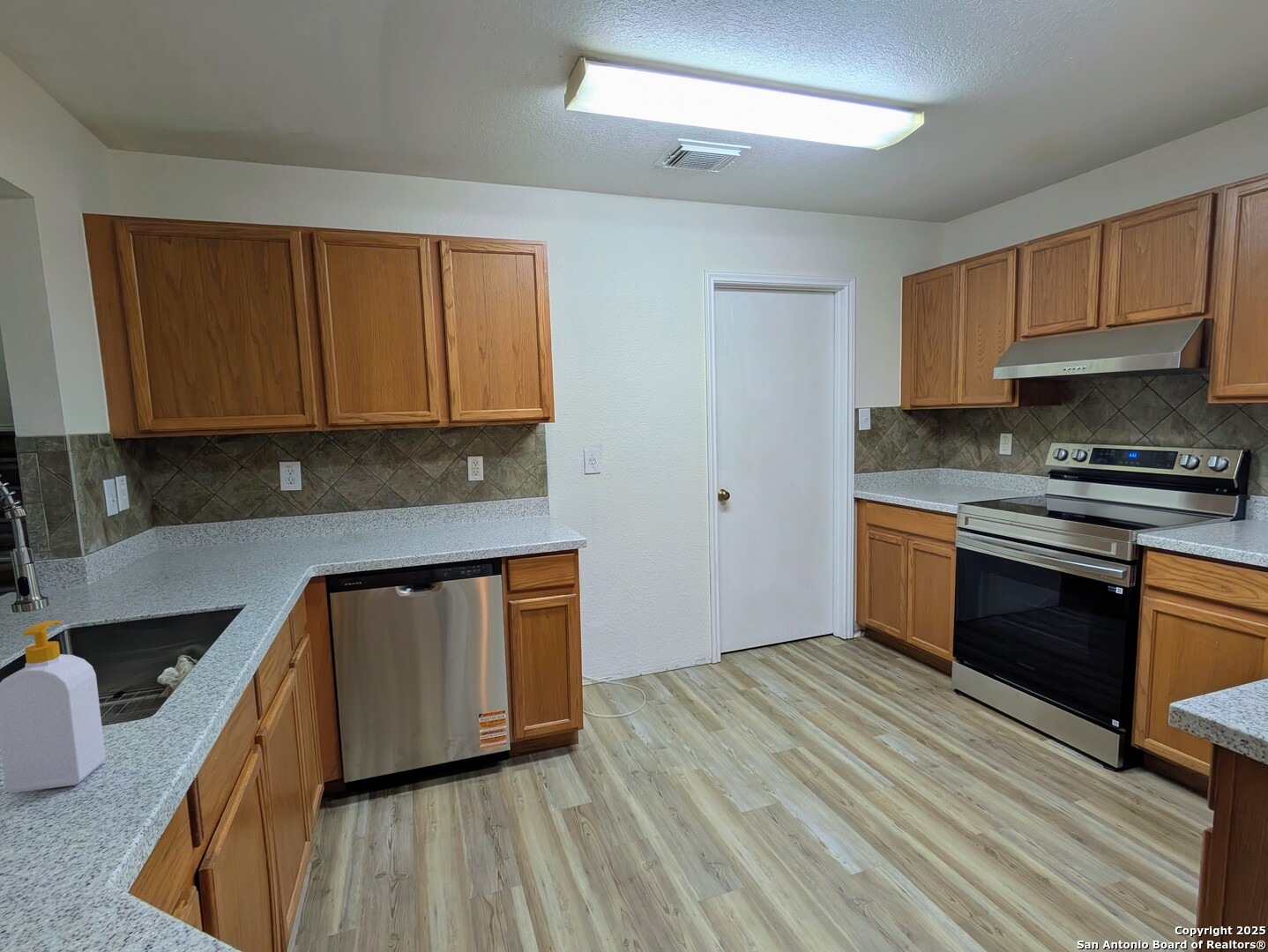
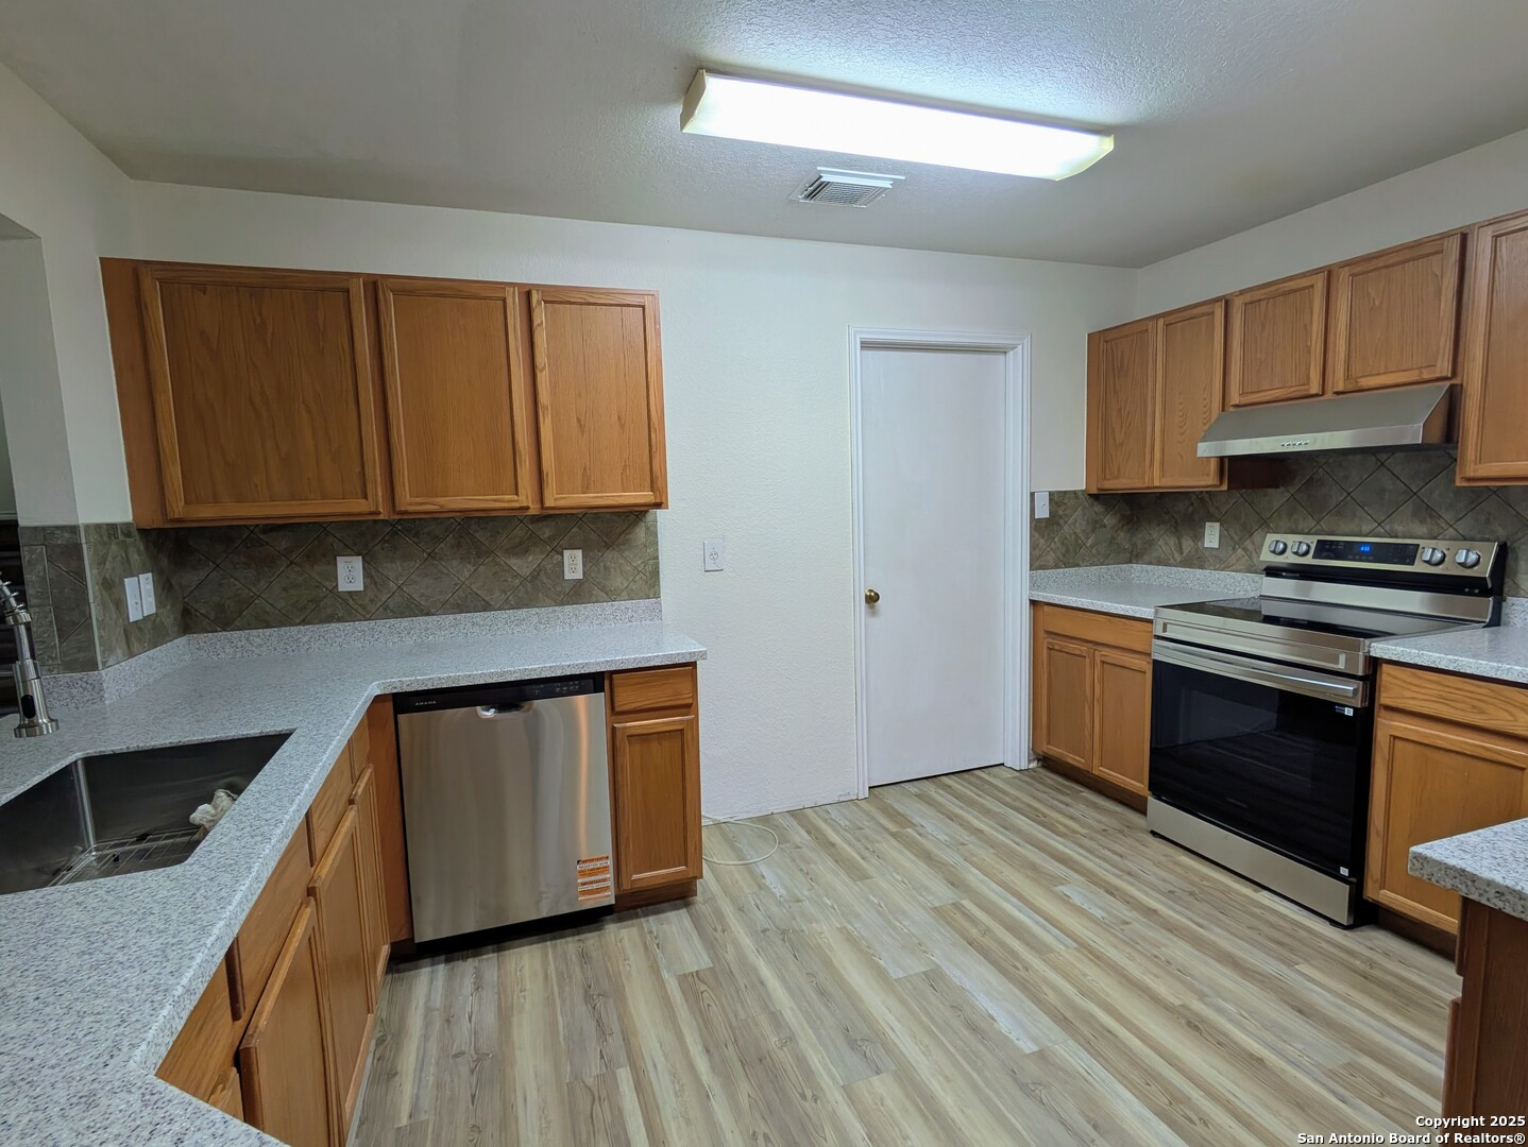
- soap bottle (50, 701)
